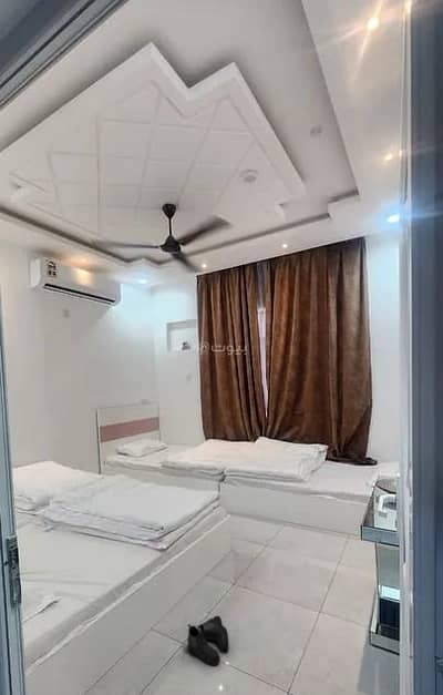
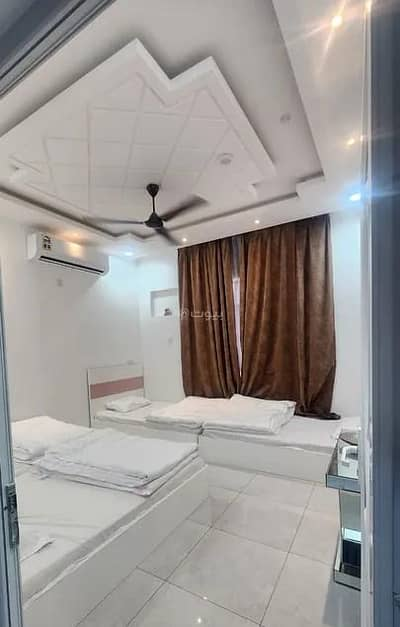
- boots (210, 631)
